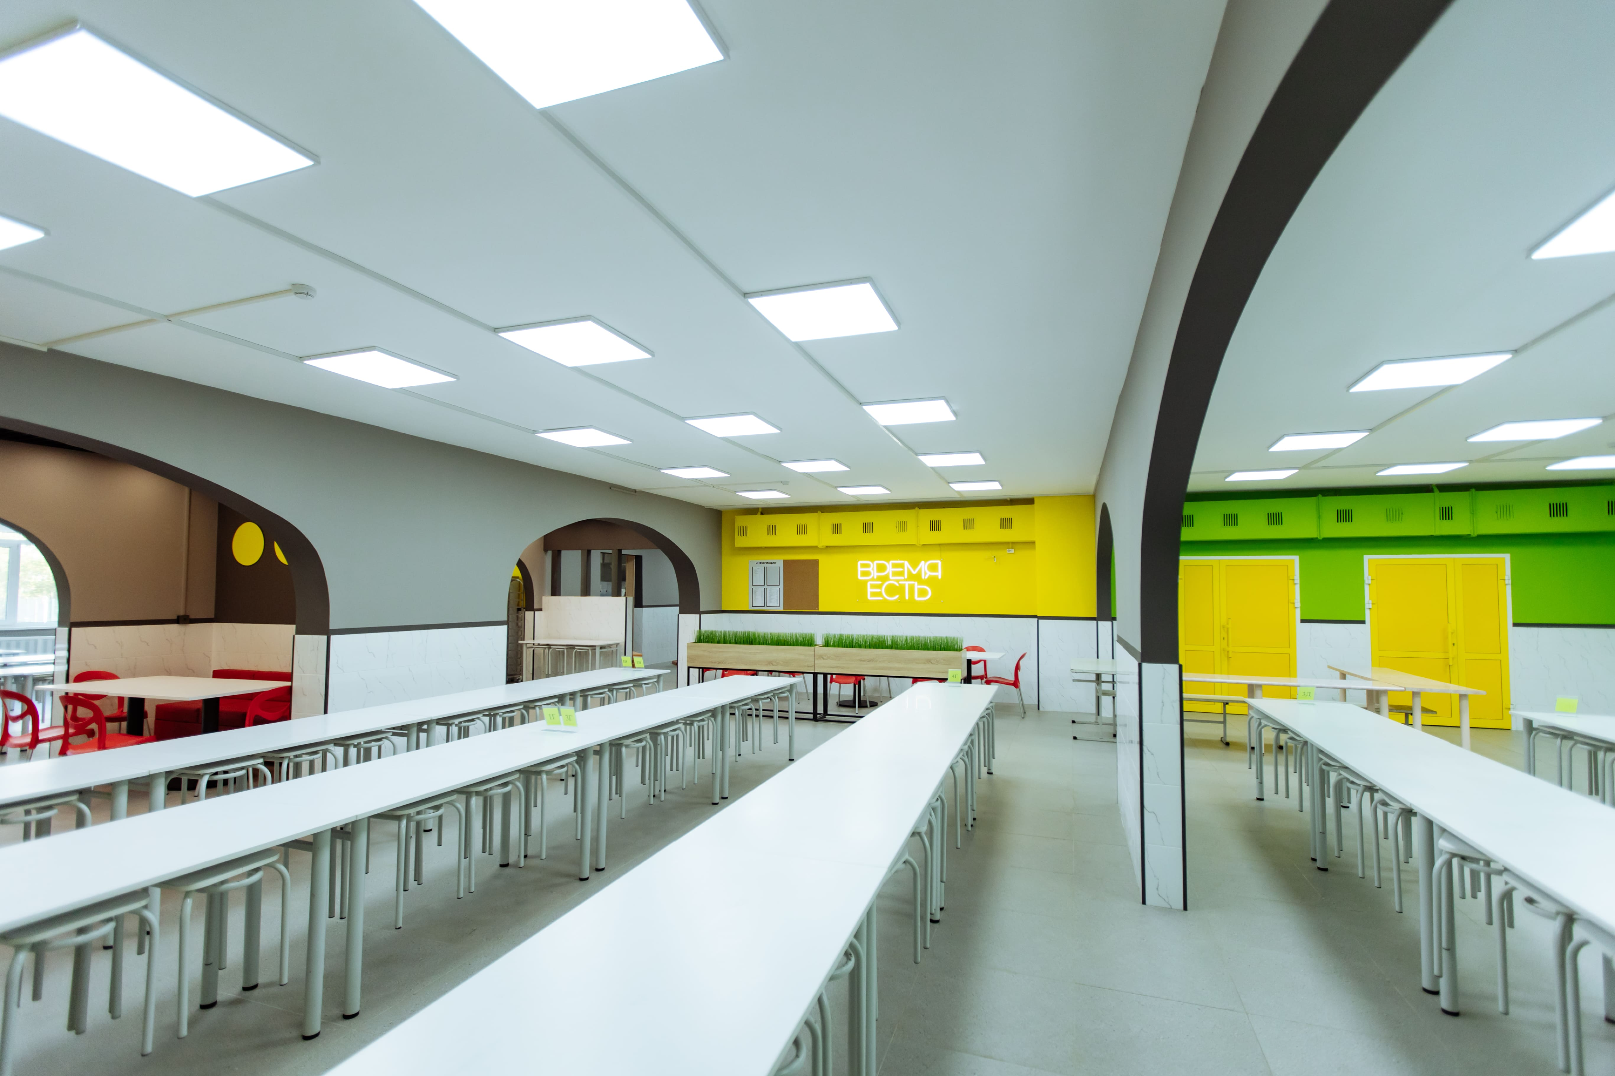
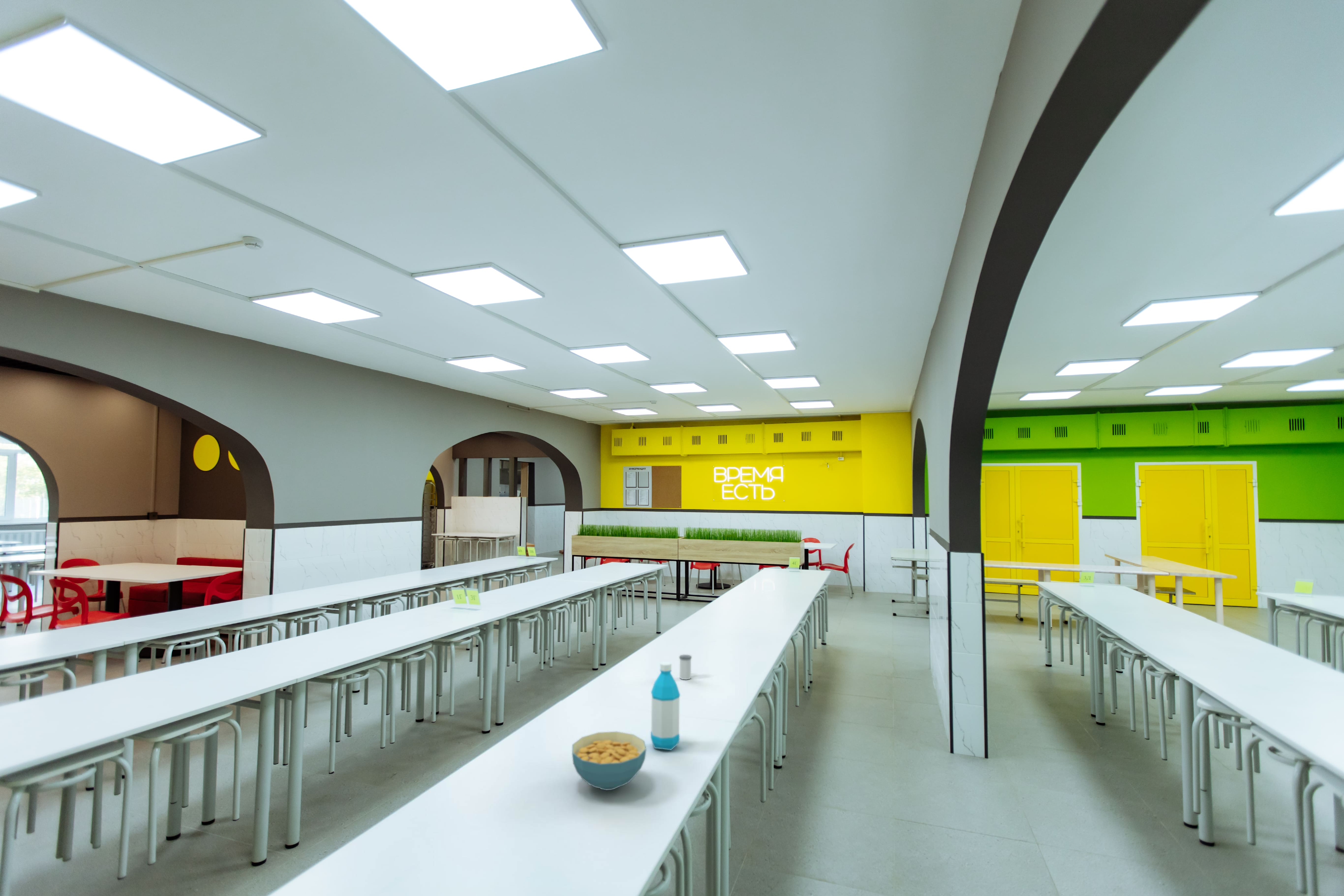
+ water bottle (665, 704)
+ cereal bowl (609, 765)
+ salt shaker (685, 667)
